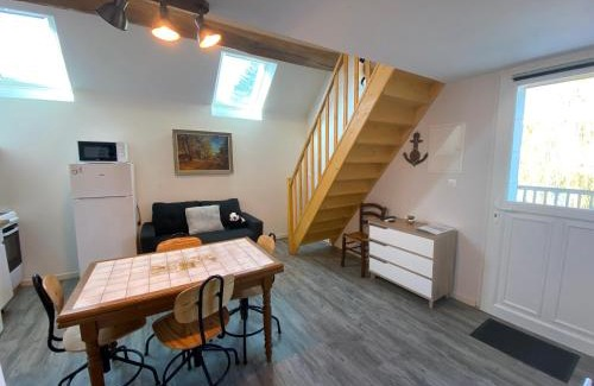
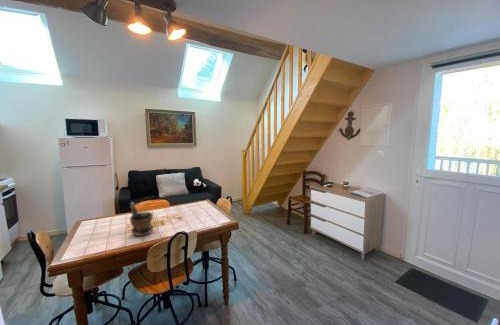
+ potted plant (141, 217)
